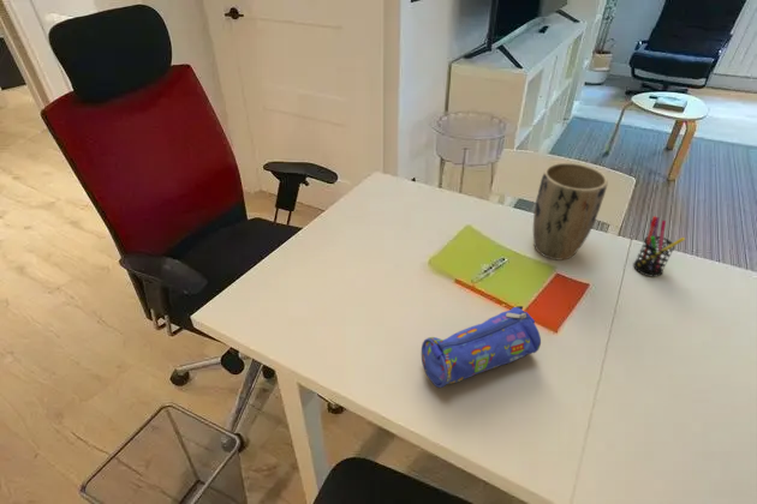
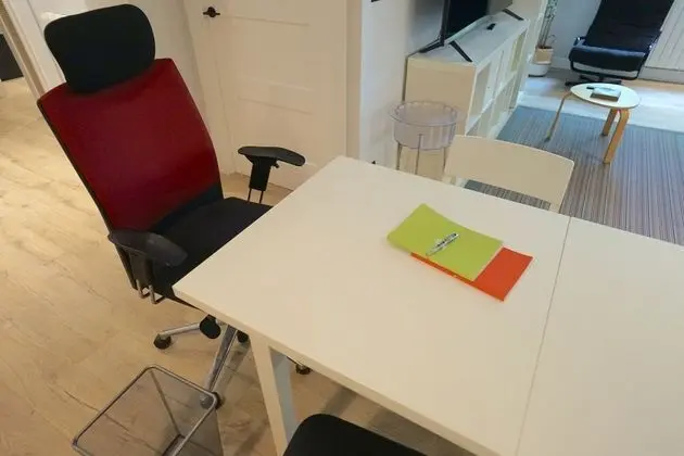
- pencil case (482, 344)
- plant pot (564, 214)
- pen holder (654, 246)
